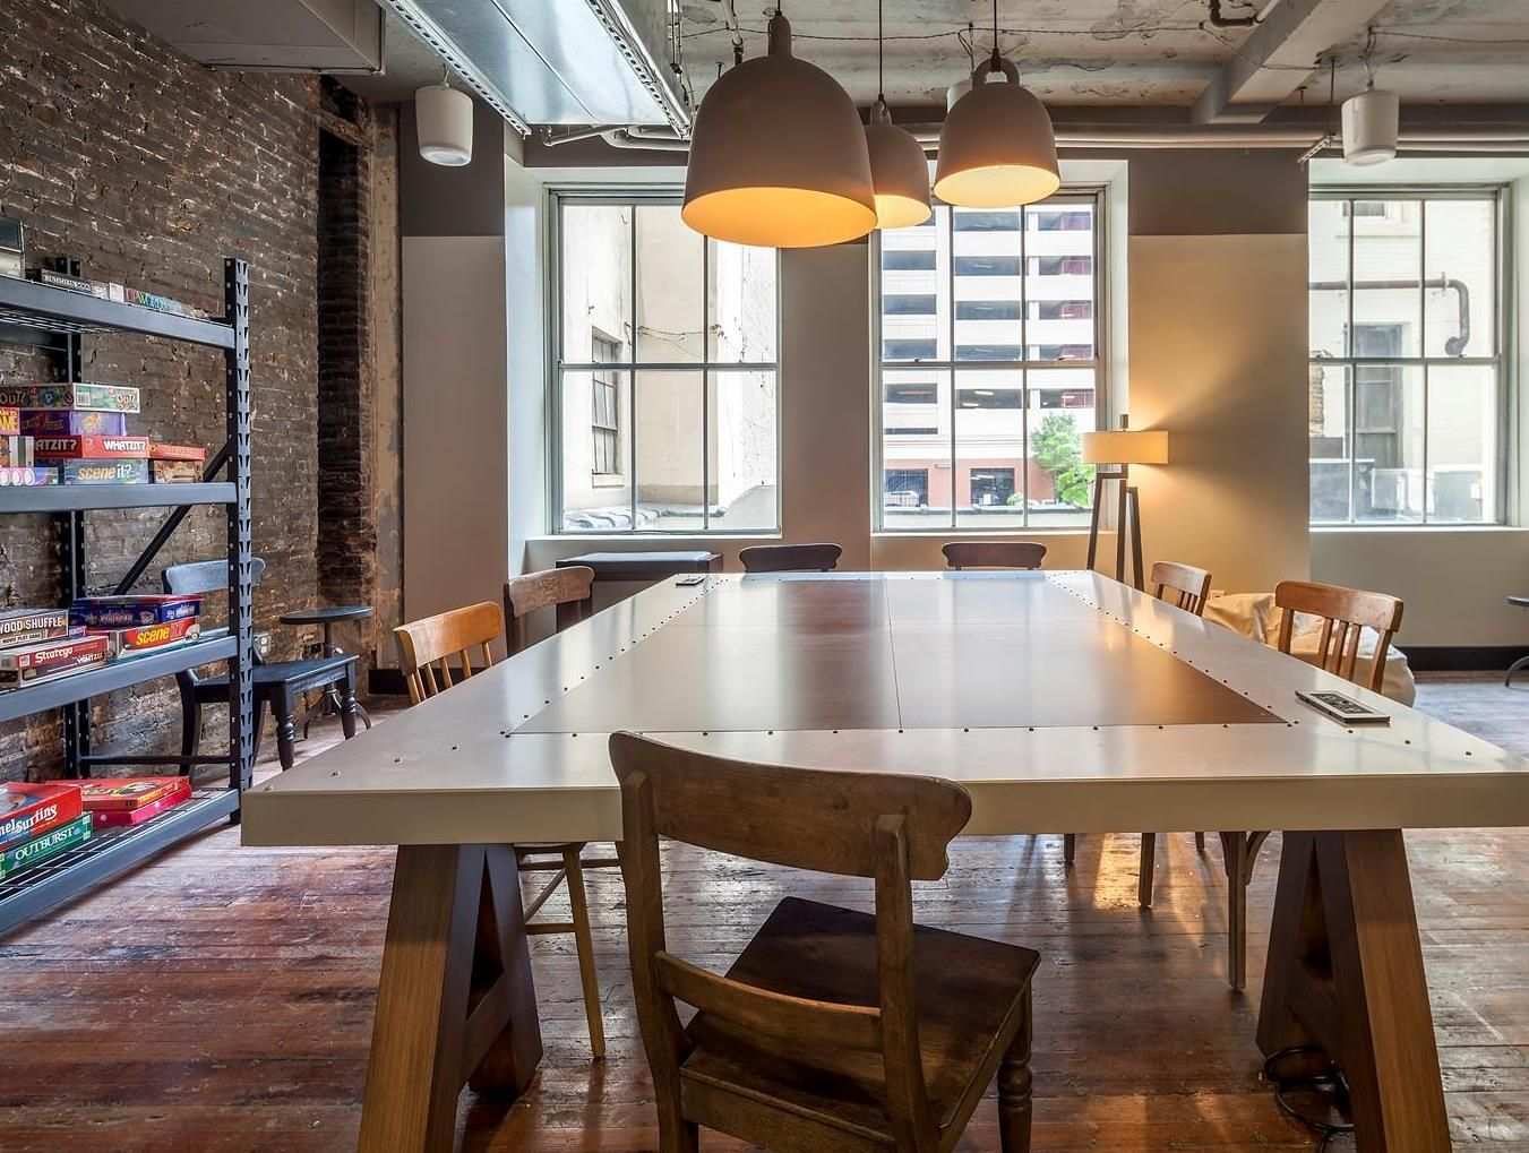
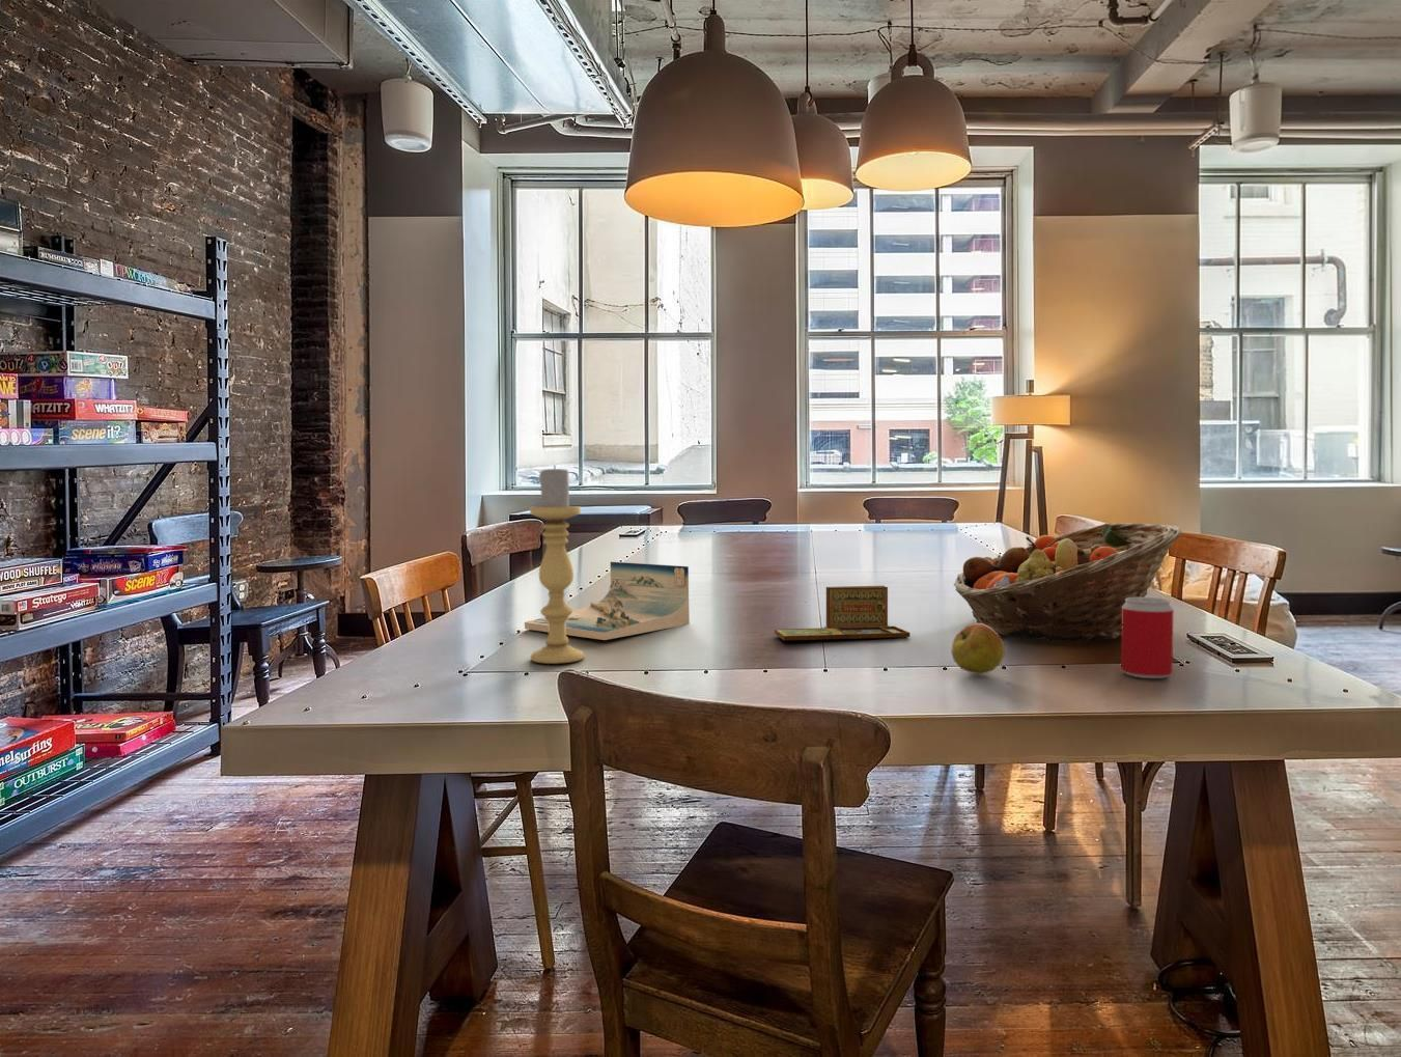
+ candle holder (556, 561)
+ board game (836, 611)
+ beverage can (1147, 637)
+ fruit basket (1061, 576)
+ book (607, 596)
+ apple (977, 648)
